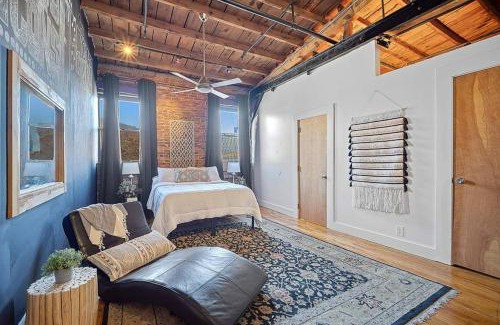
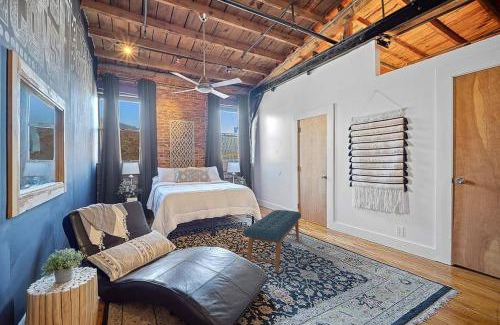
+ bench (276, 234)
